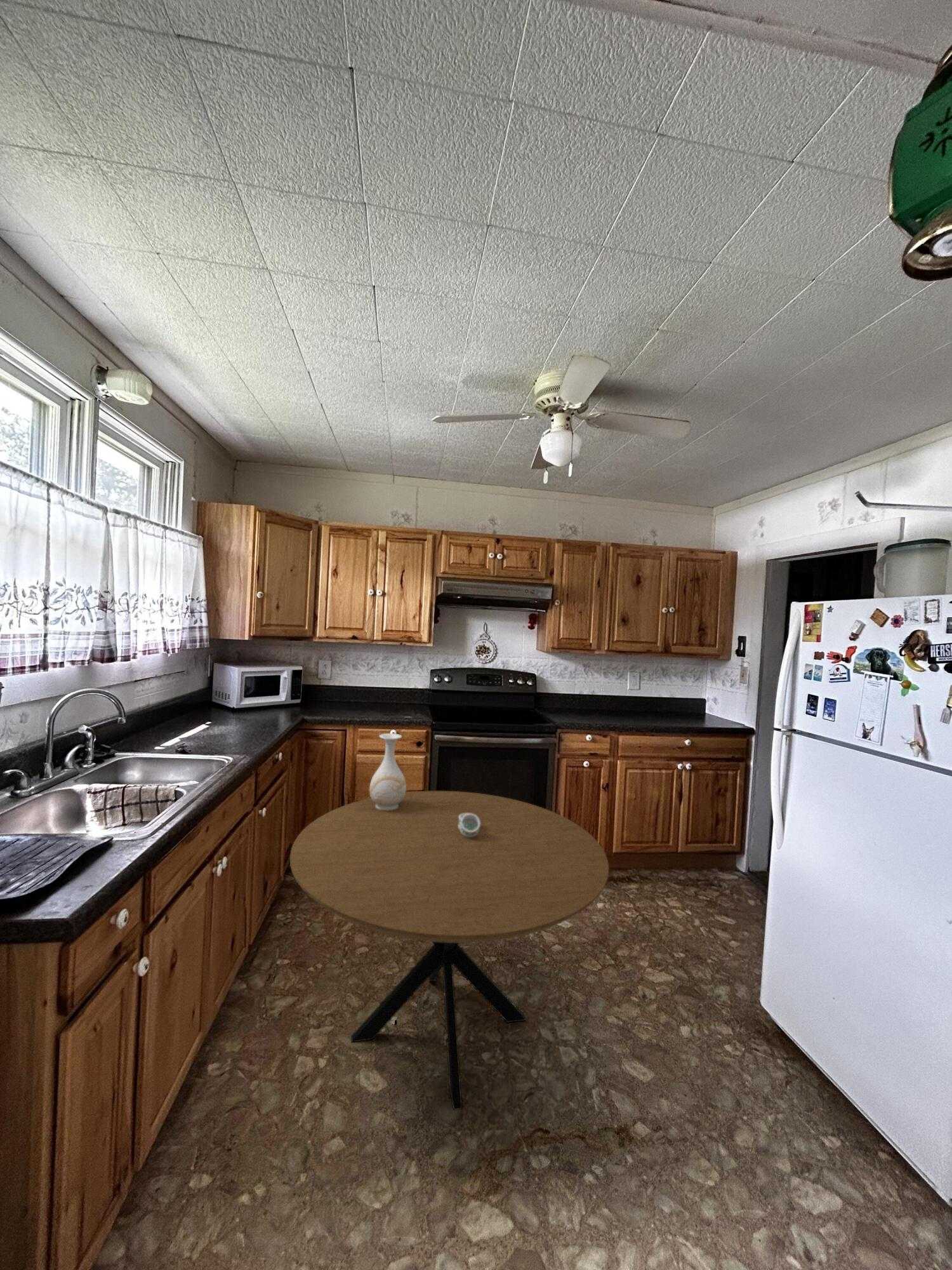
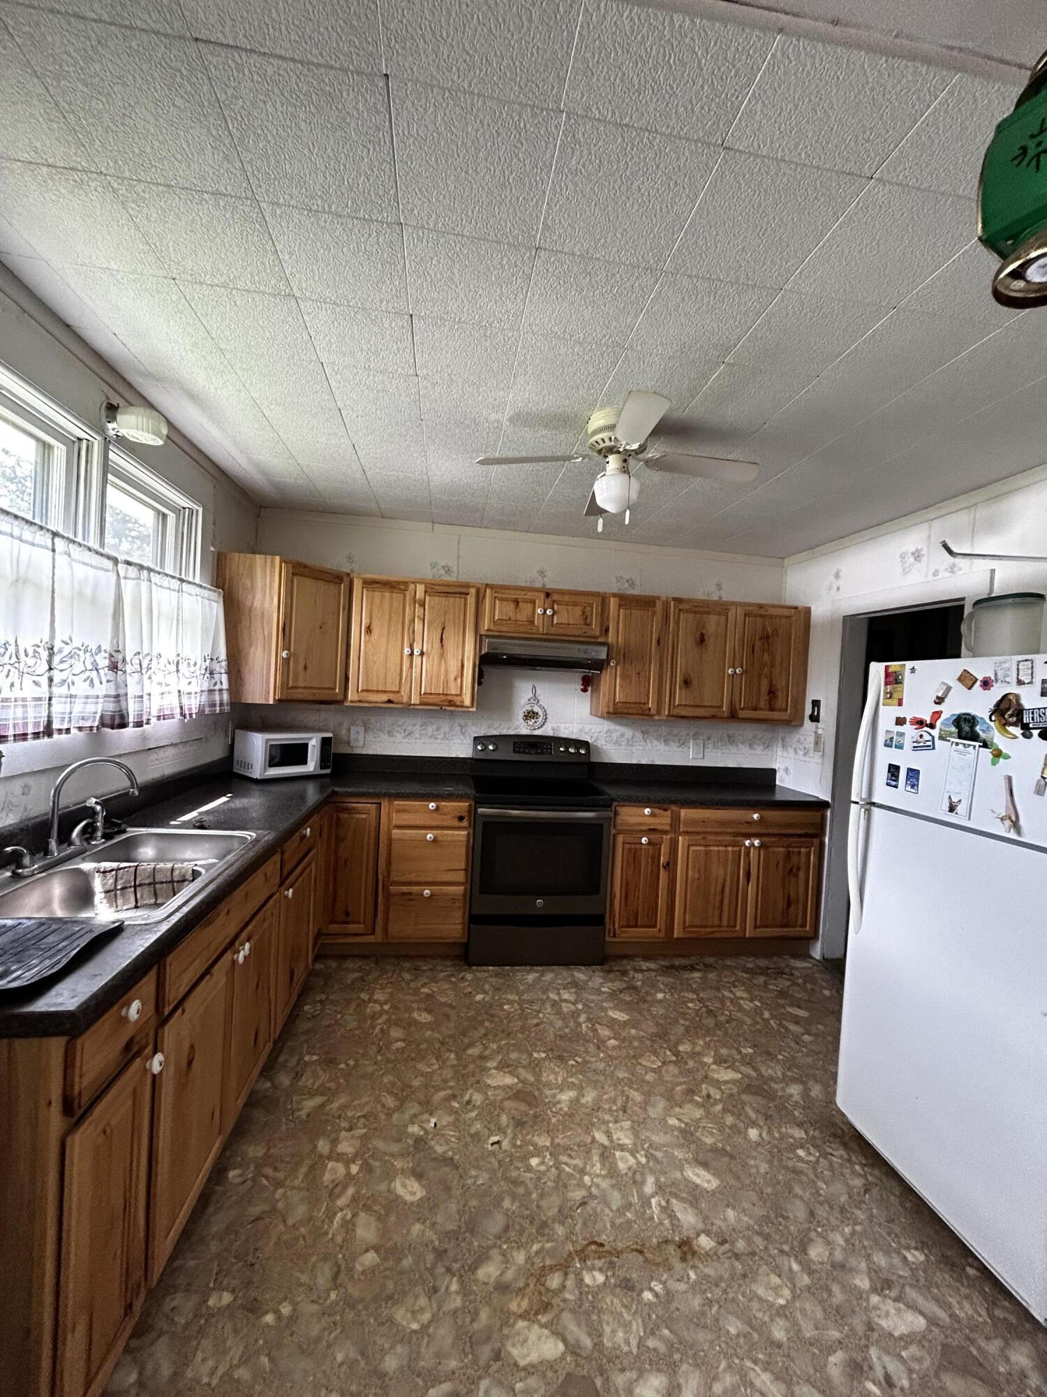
- vase (388, 770)
- dining table (446, 935)
- napkin ring (469, 821)
